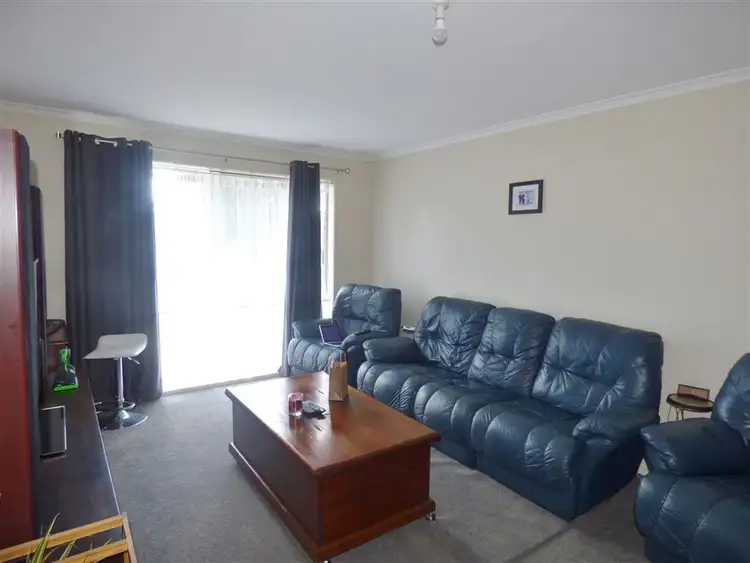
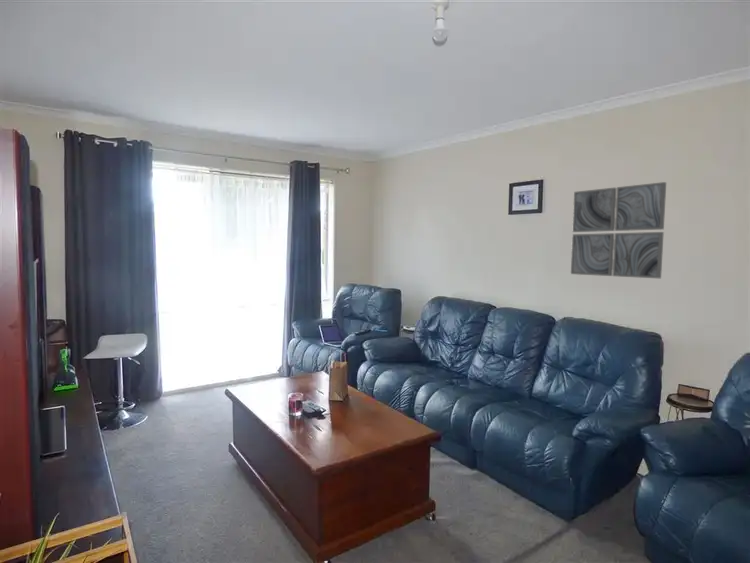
+ wall art (615, 233)
